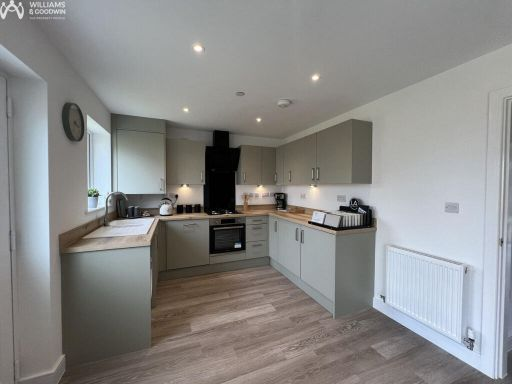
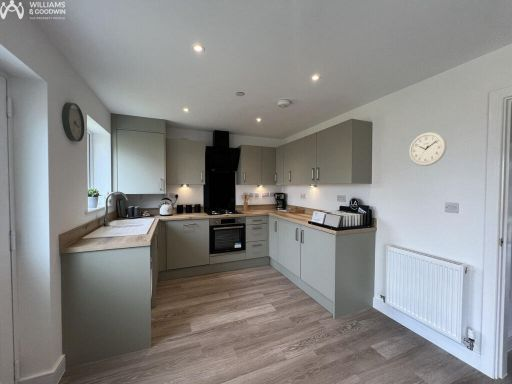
+ wall clock (425, 149)
